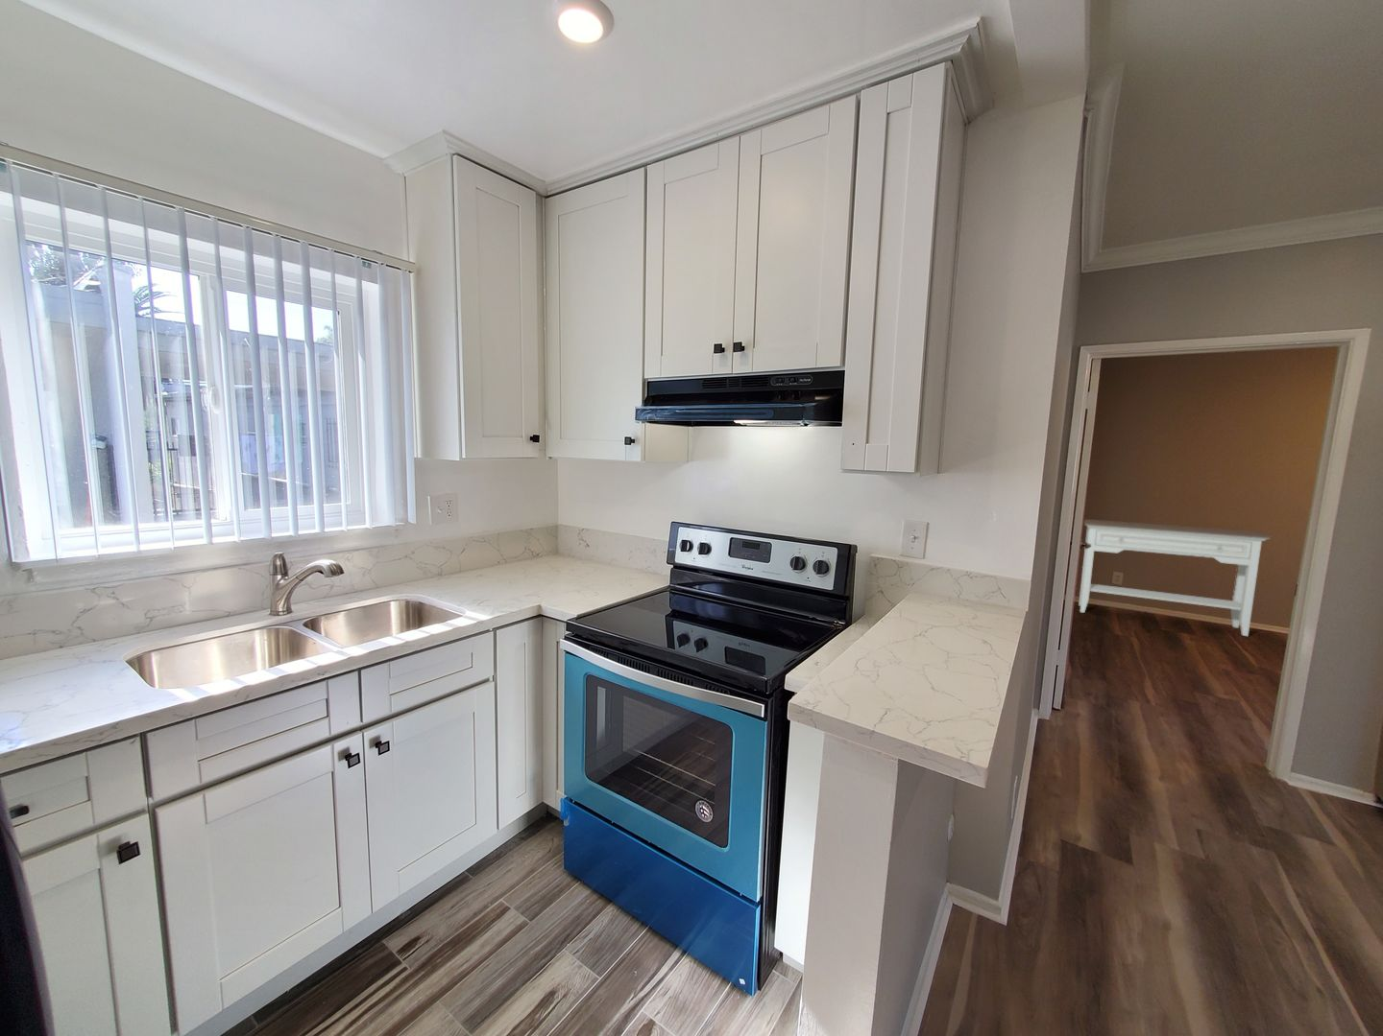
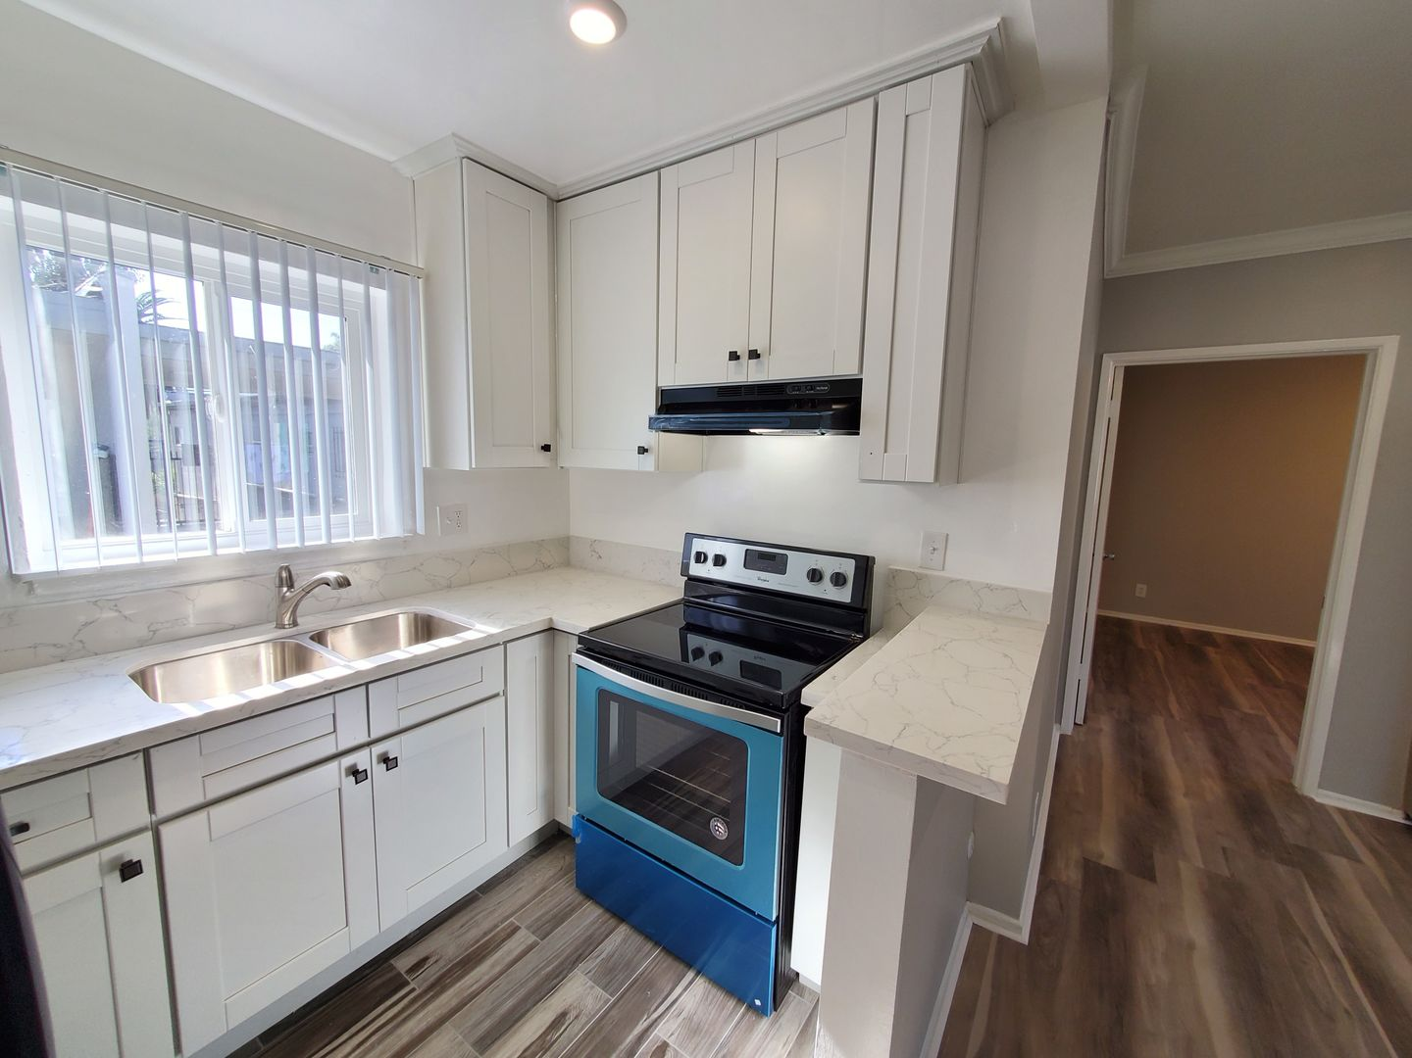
- console table (1161, 592)
